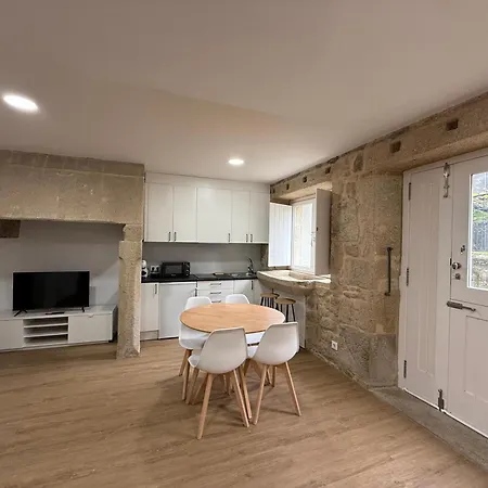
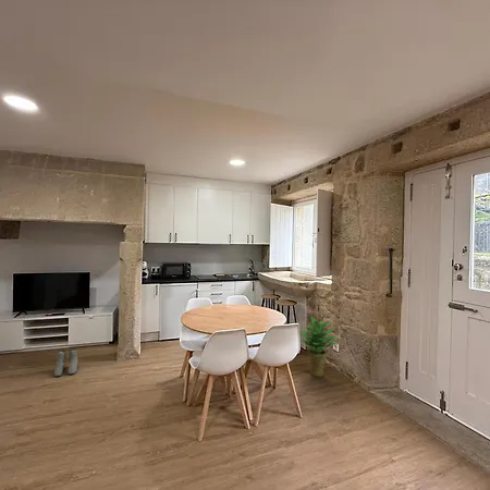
+ potted plant (318, 346)
+ boots (65, 359)
